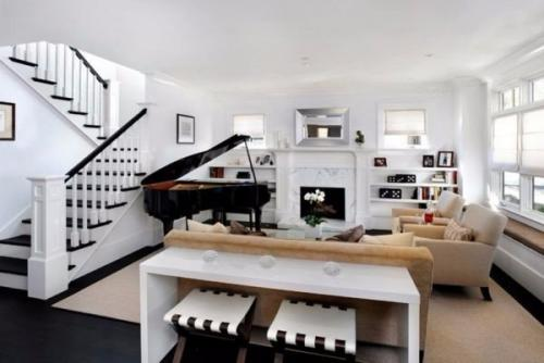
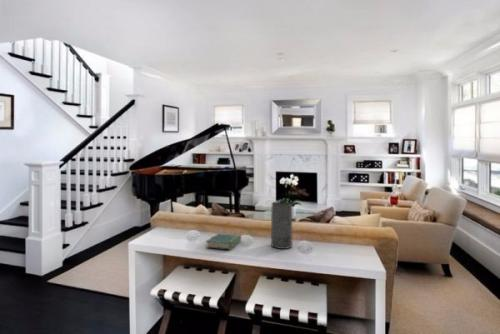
+ book (224, 240)
+ vase (281, 224)
